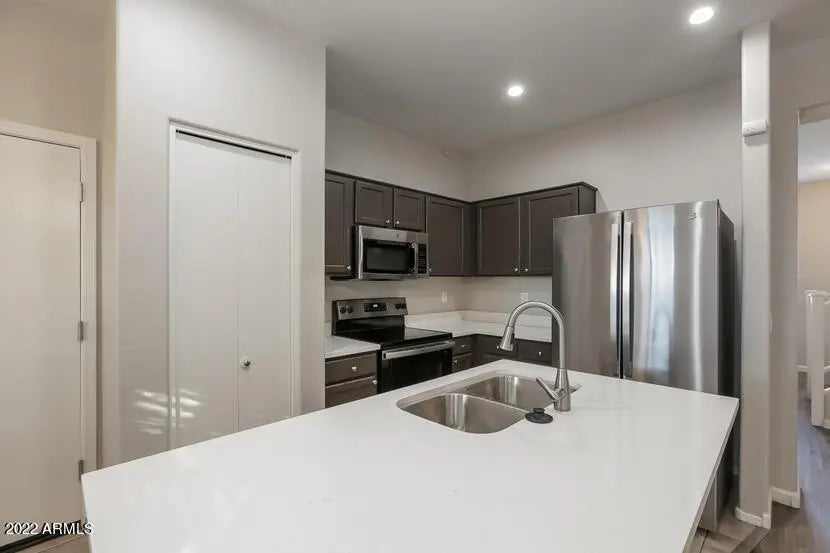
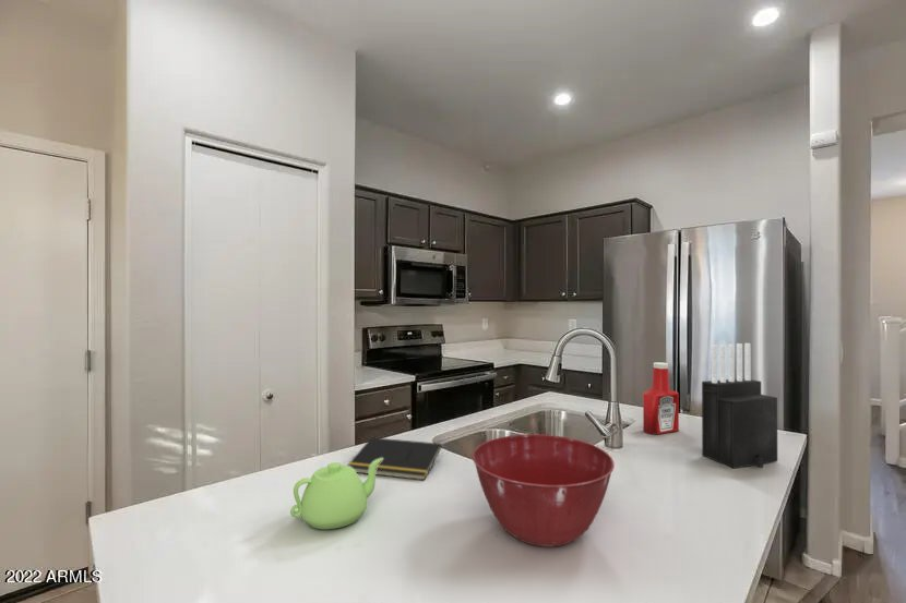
+ teapot (338, 490)
+ soap bottle (660, 396)
+ knife block (742, 402)
+ notepad (395, 457)
+ mixing bowl (540, 491)
